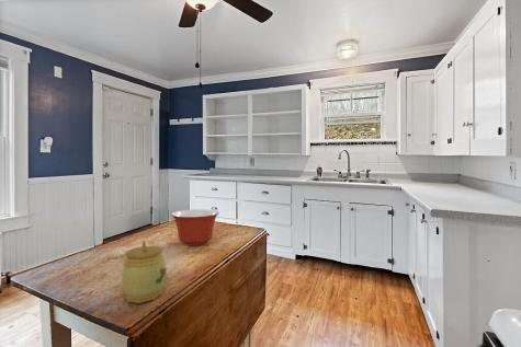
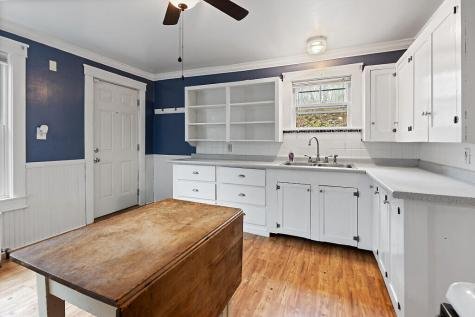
- mixing bowl (195, 227)
- jar (144, 267)
